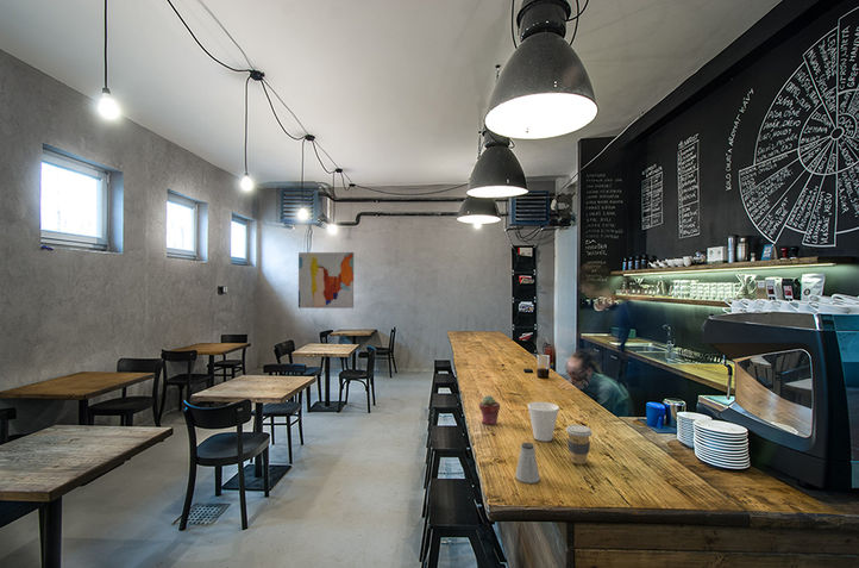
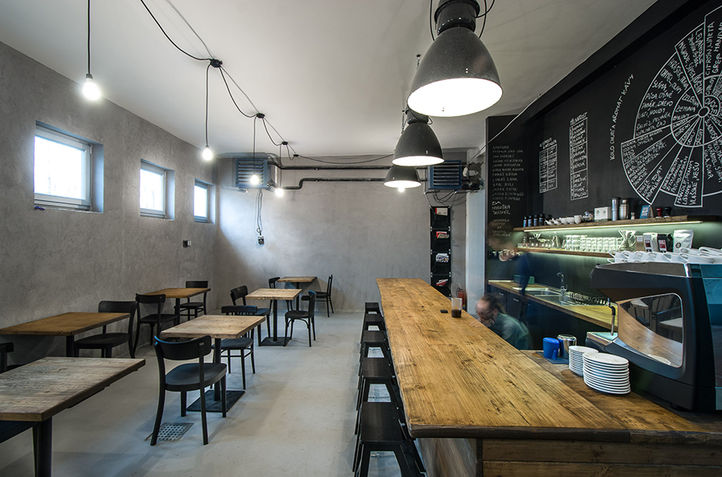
- coffee cup (578, 444)
- saltshaker (527, 461)
- wall art (326, 280)
- cup (543, 422)
- potted succulent (489, 408)
